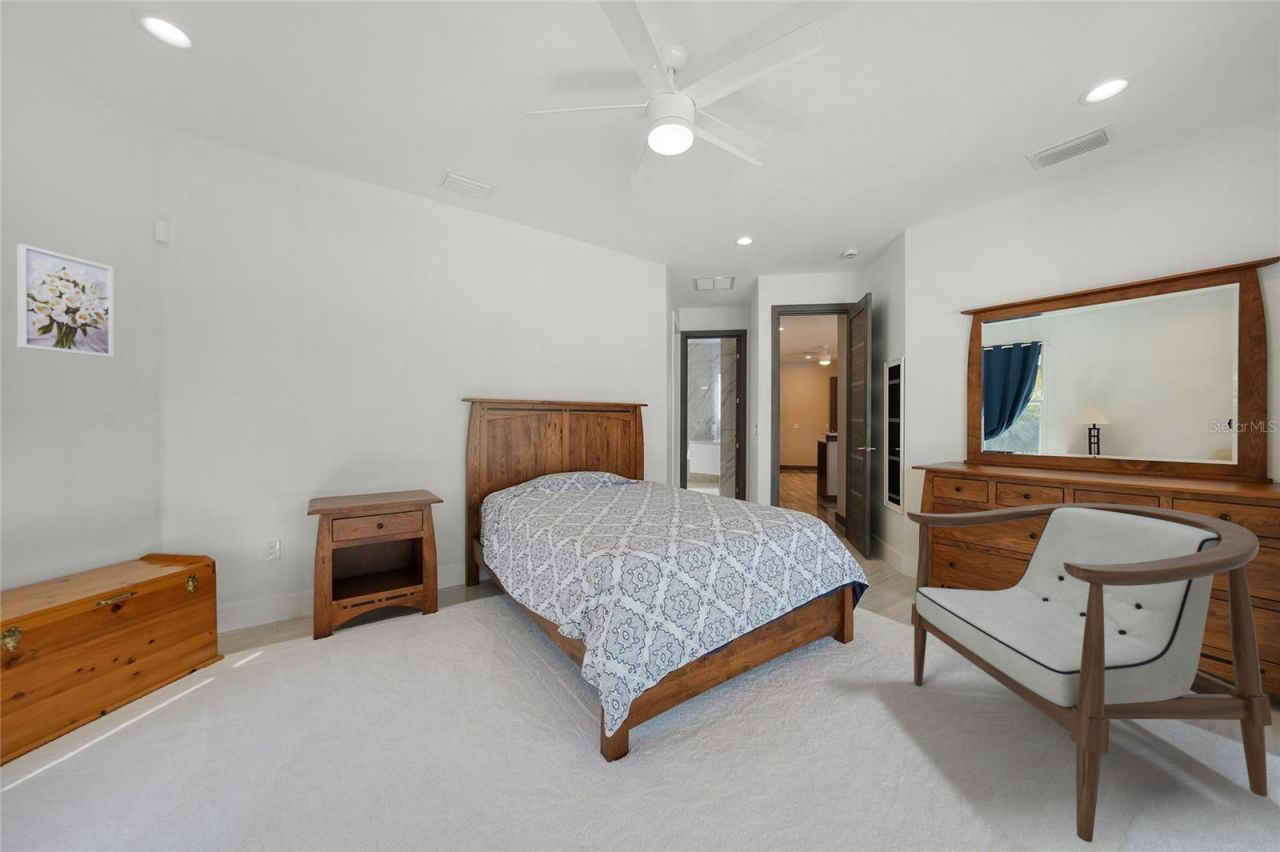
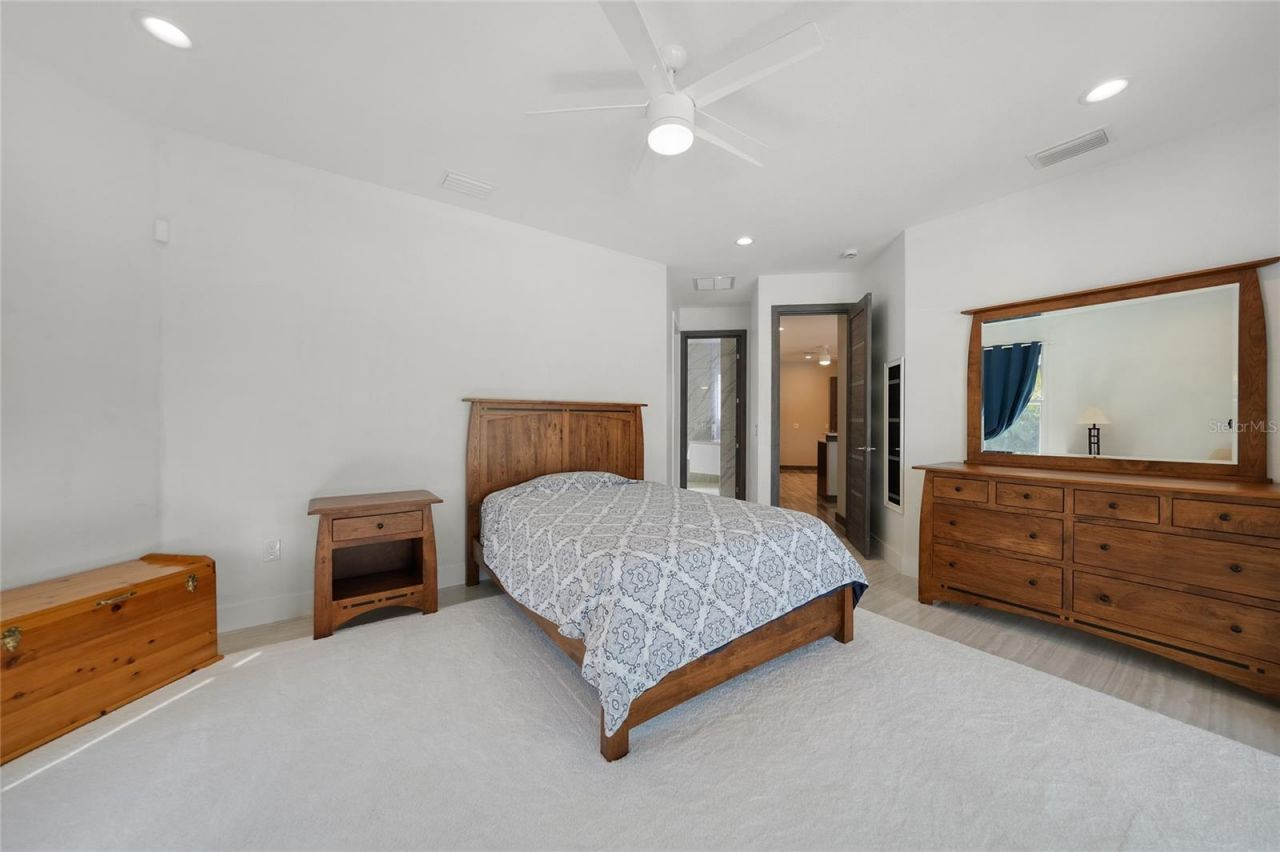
- armchair (1072, 626)
- wall art (68, 304)
